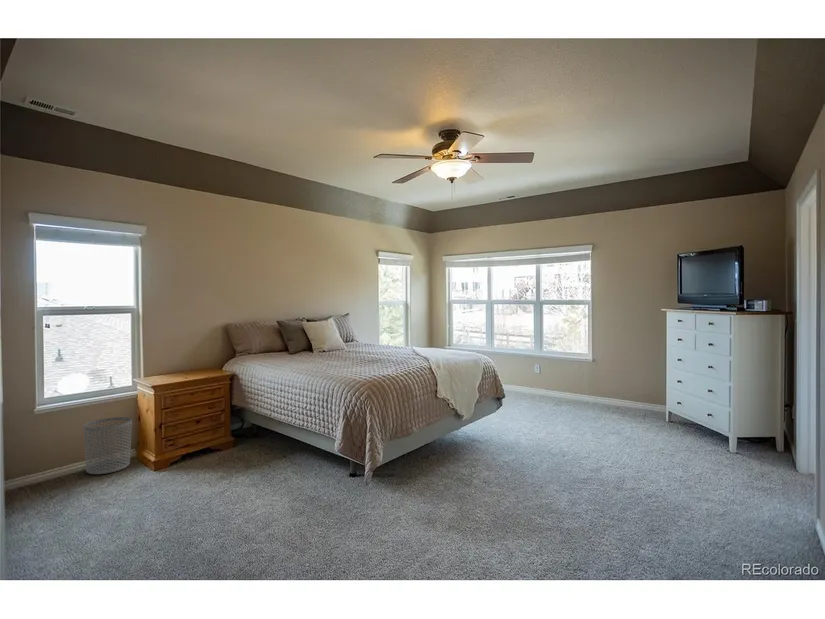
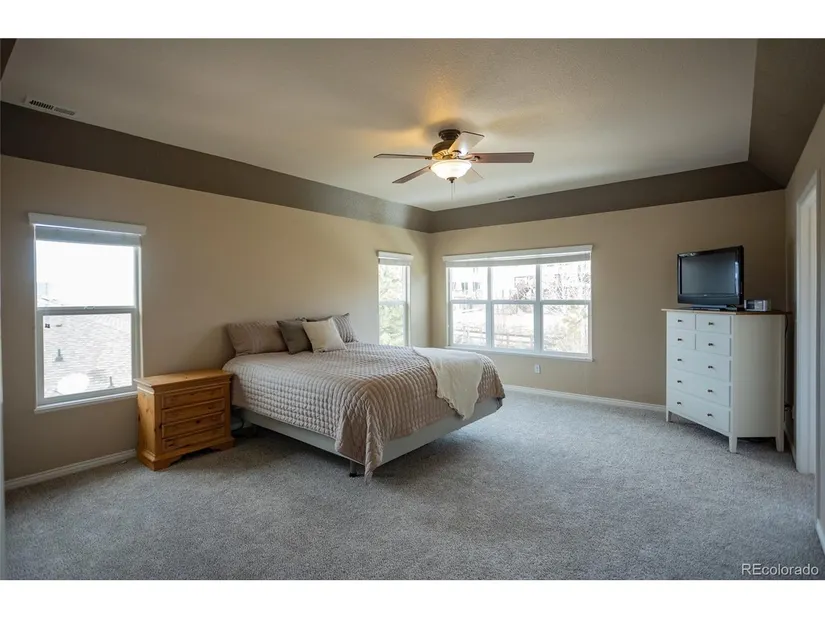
- waste bin (108, 445)
